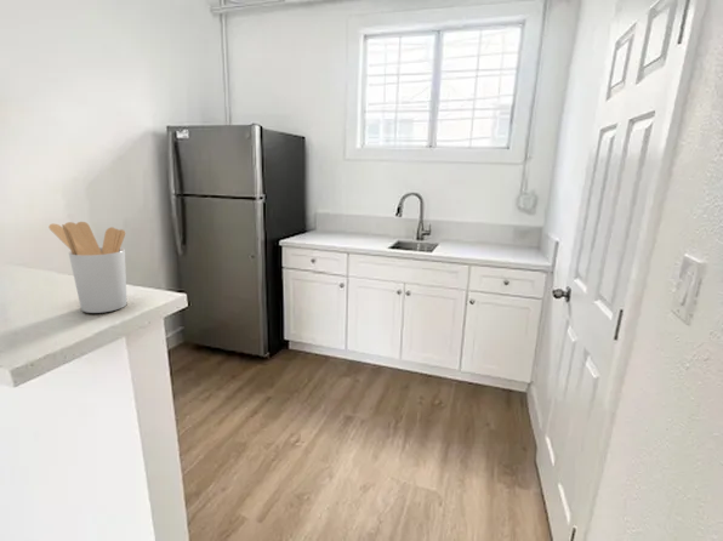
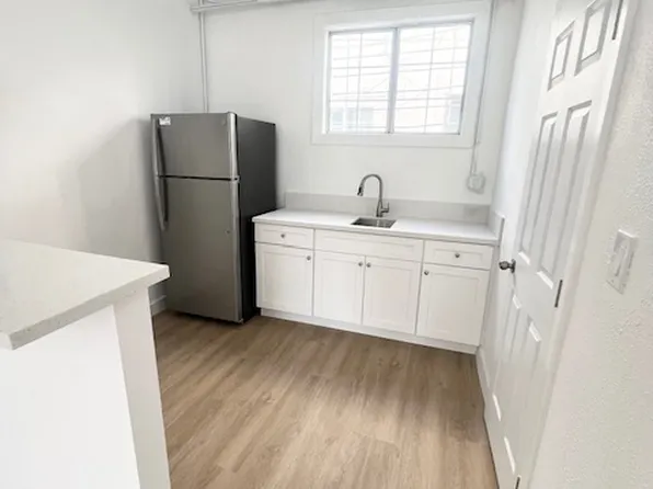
- utensil holder (91, 263)
